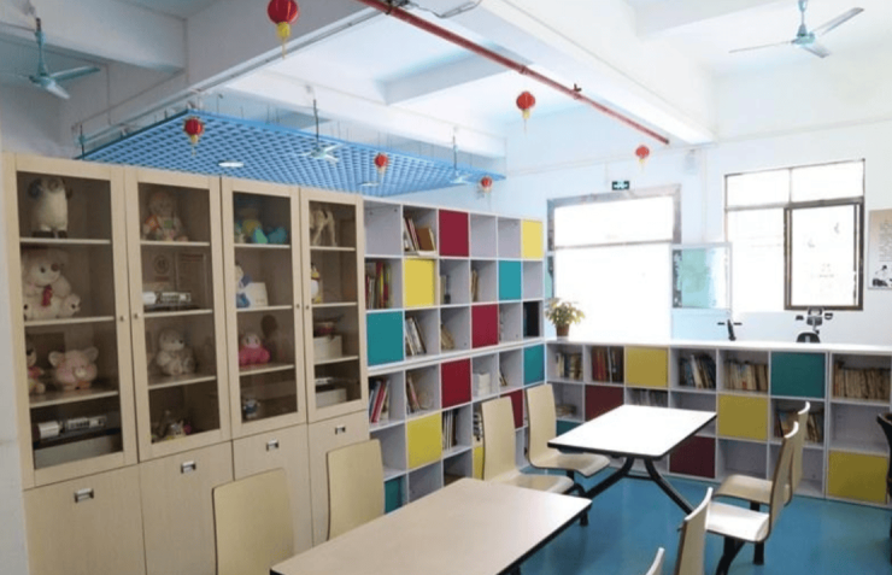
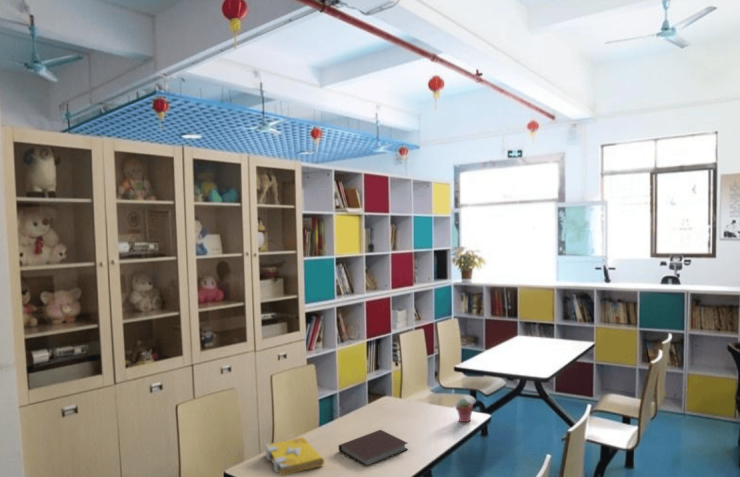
+ spell book (292, 453)
+ notebook (373, 446)
+ potted succulent (464, 409)
